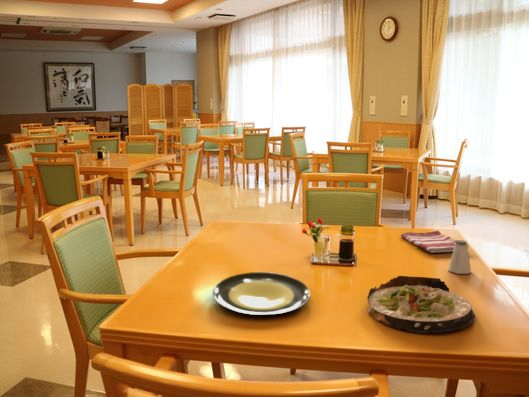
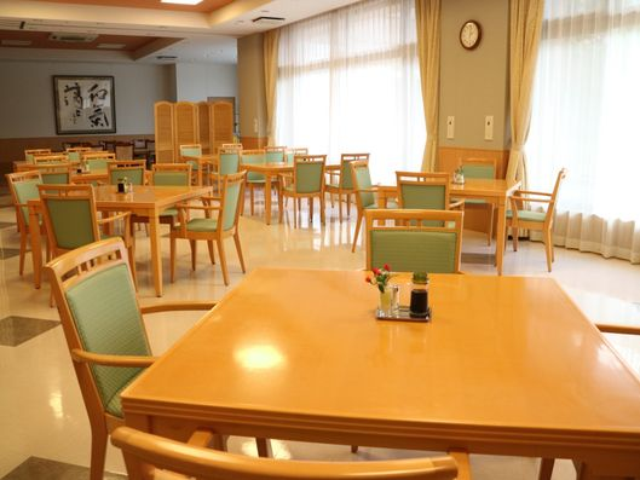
- plate (261, 292)
- dish towel (433, 240)
- saltshaker (460, 256)
- salad plate (420, 301)
